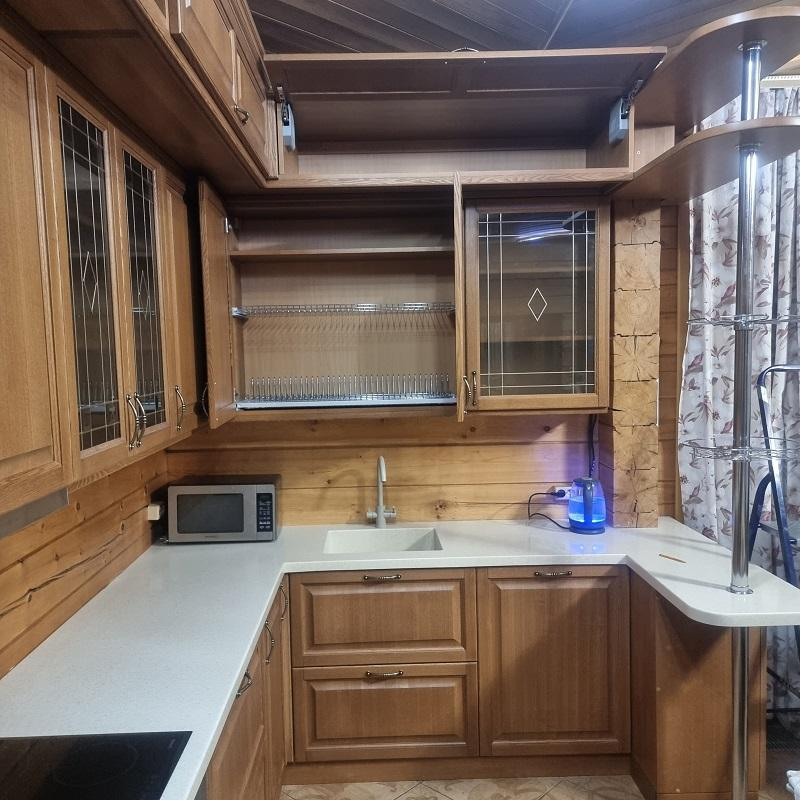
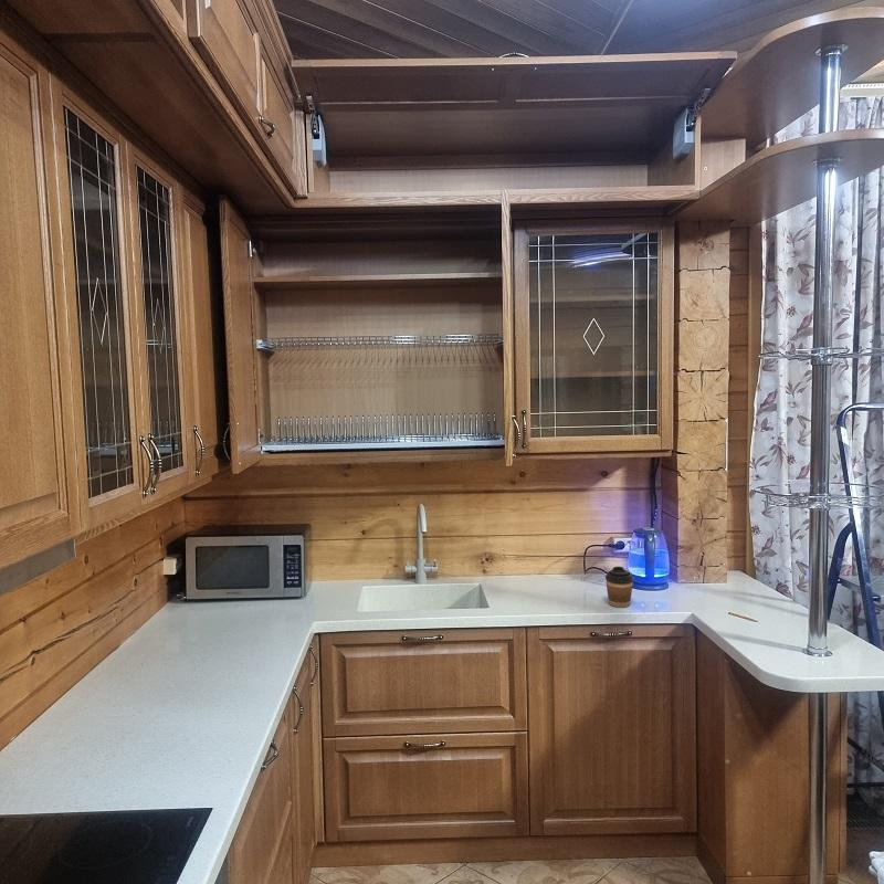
+ coffee cup (619, 586)
